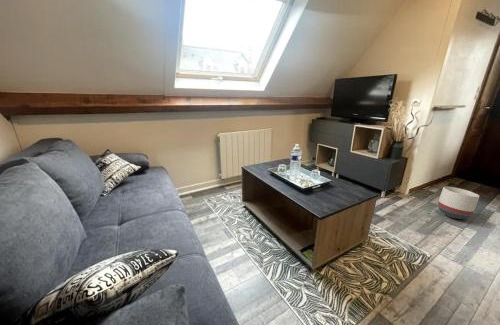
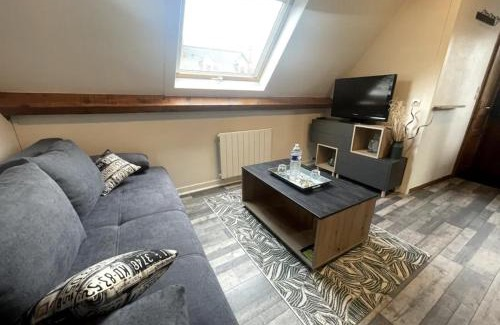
- planter (456, 204)
